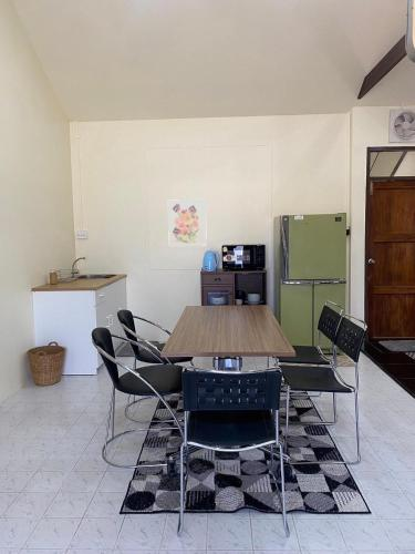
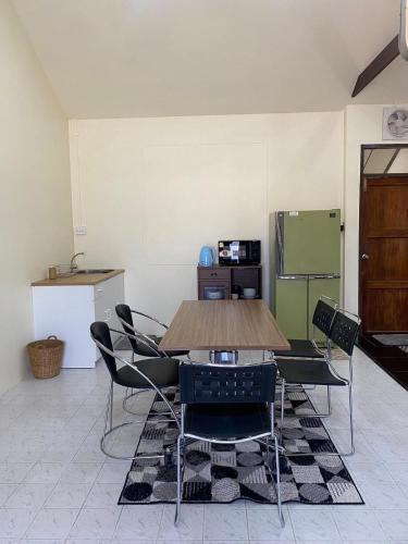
- wall art (187, 223)
